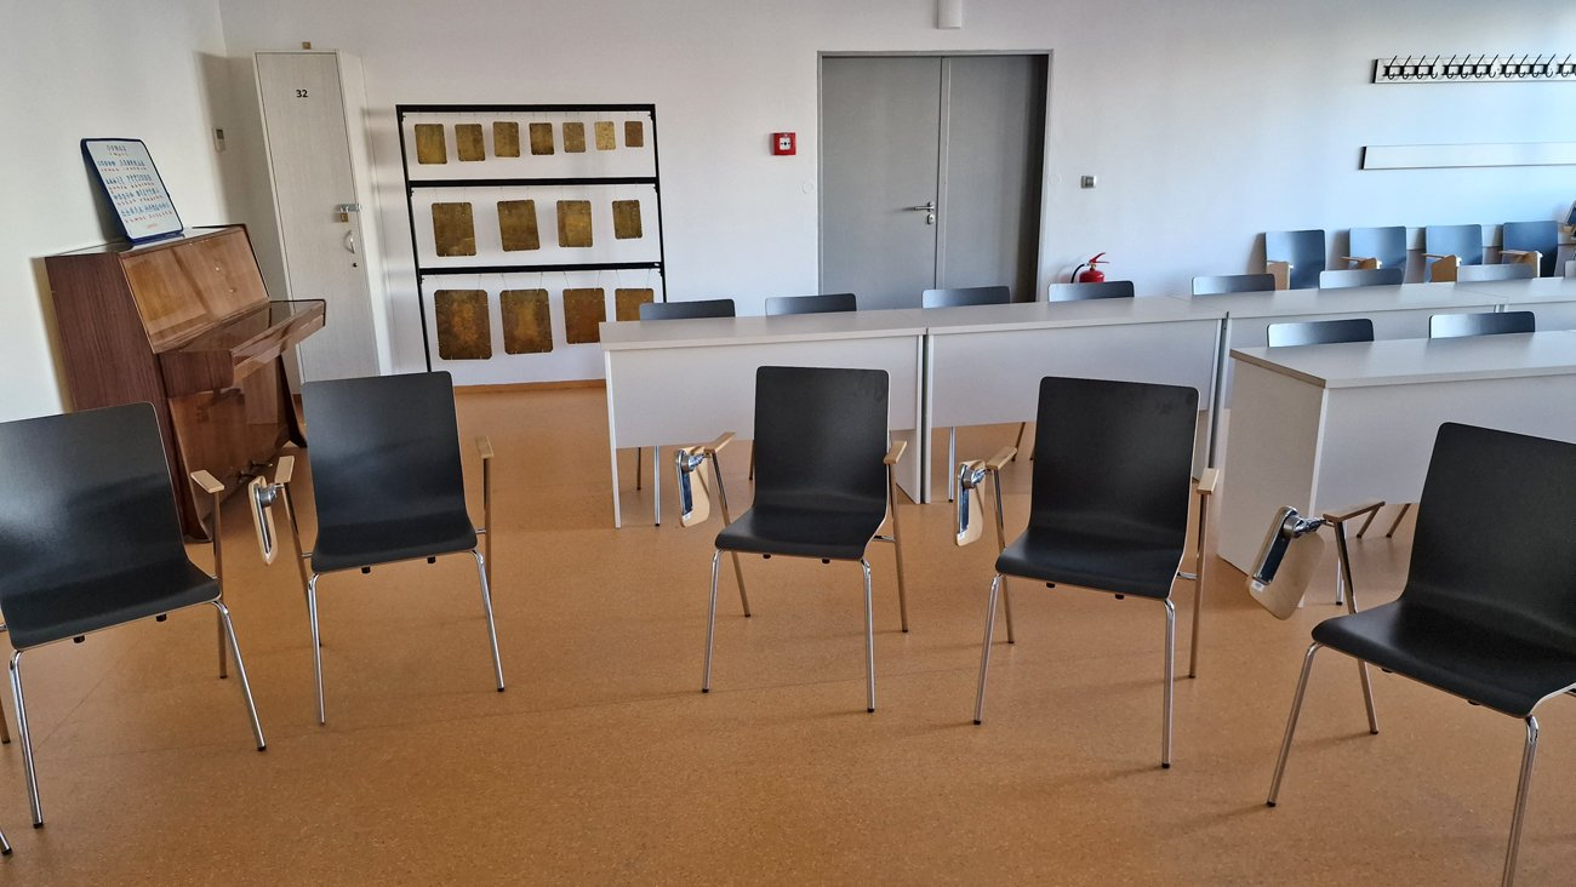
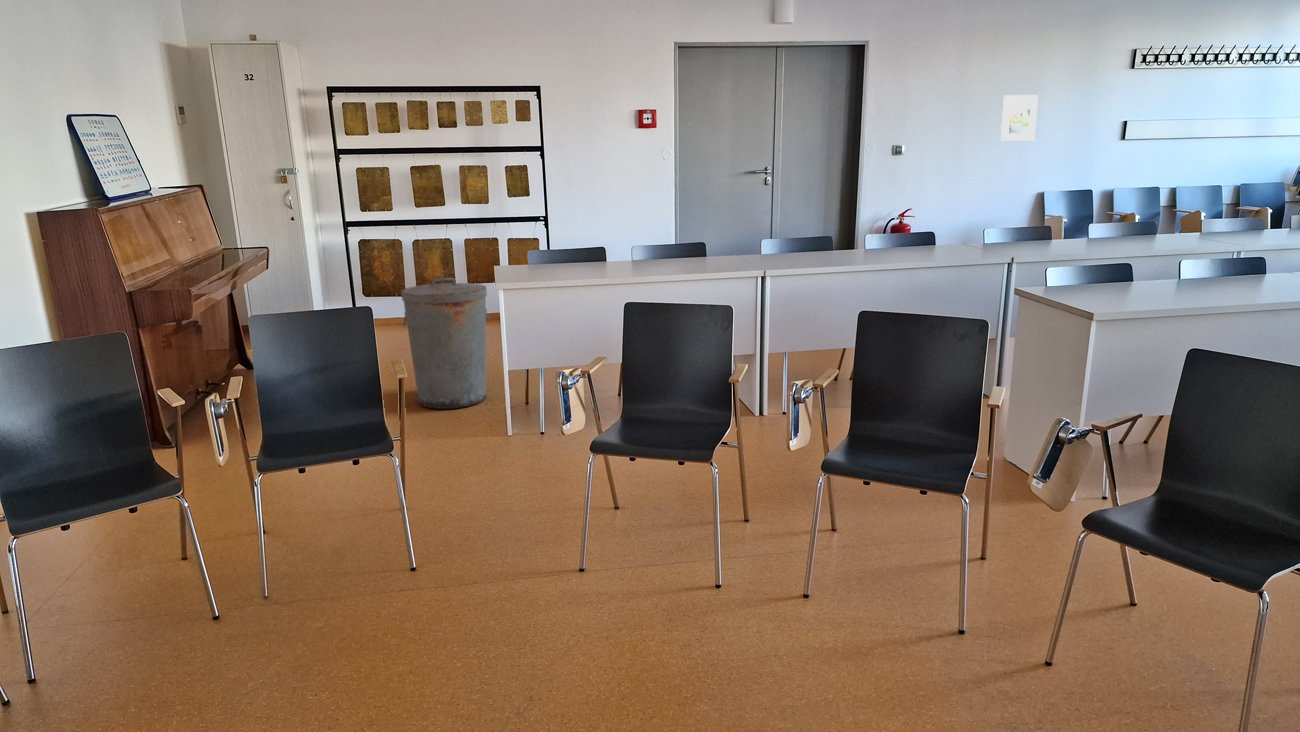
+ trash can (447, 339)
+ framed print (1019, 118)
